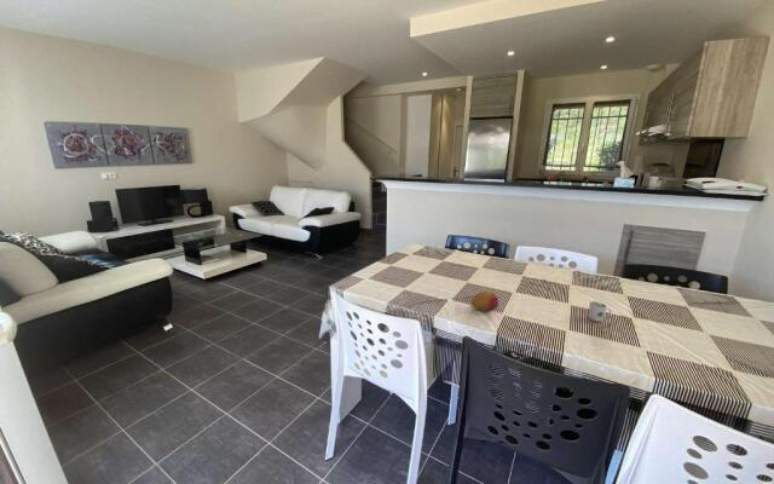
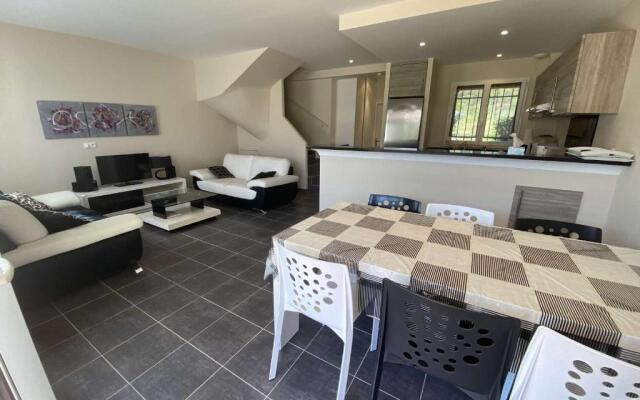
- cup (600, 306)
- fruit (485, 300)
